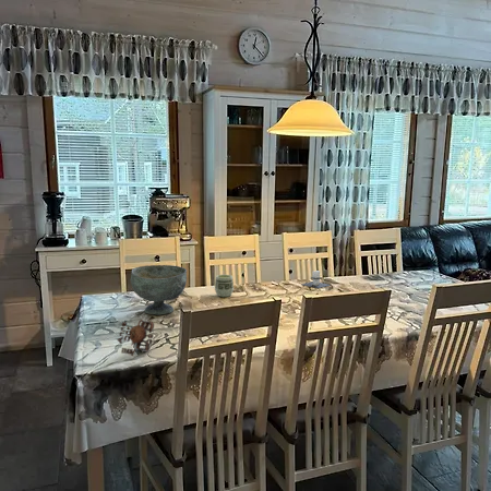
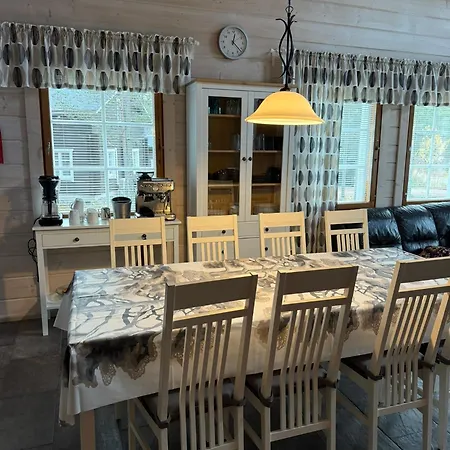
- teapot (137, 335)
- decorative bowl (159, 290)
- cup (224, 285)
- architectural model (315, 277)
